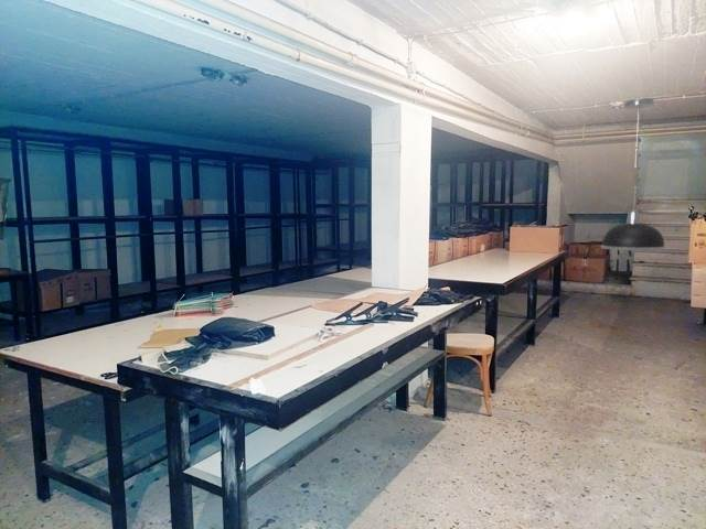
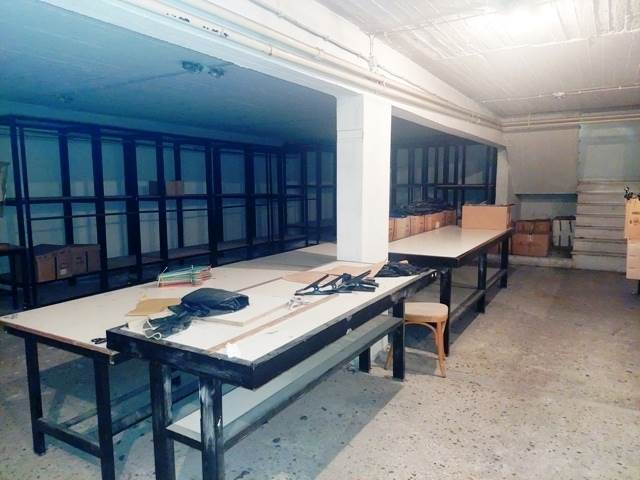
- light fixture (635, 164)
